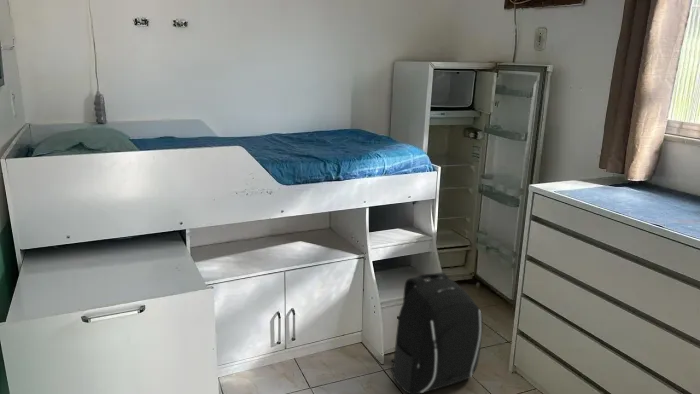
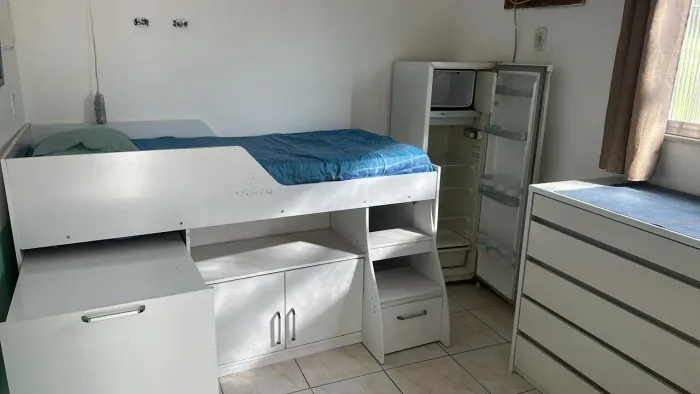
- backpack (431, 329)
